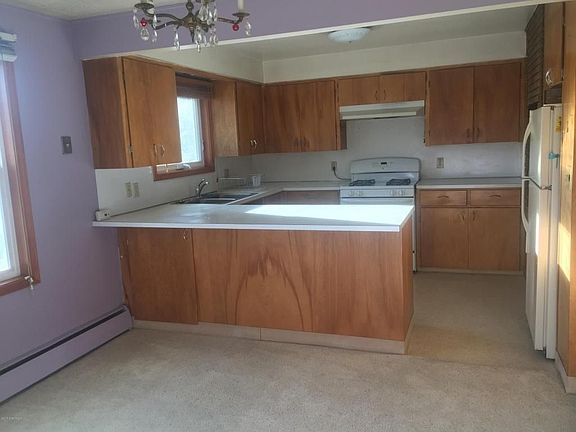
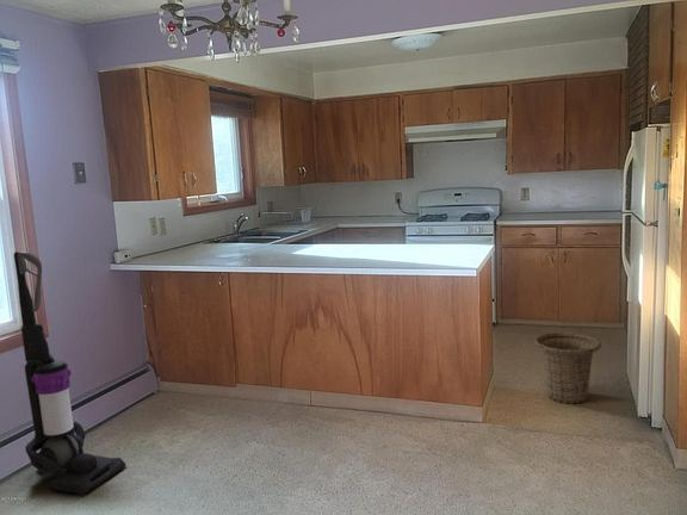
+ basket (567, 368)
+ vacuum cleaner (56, 366)
